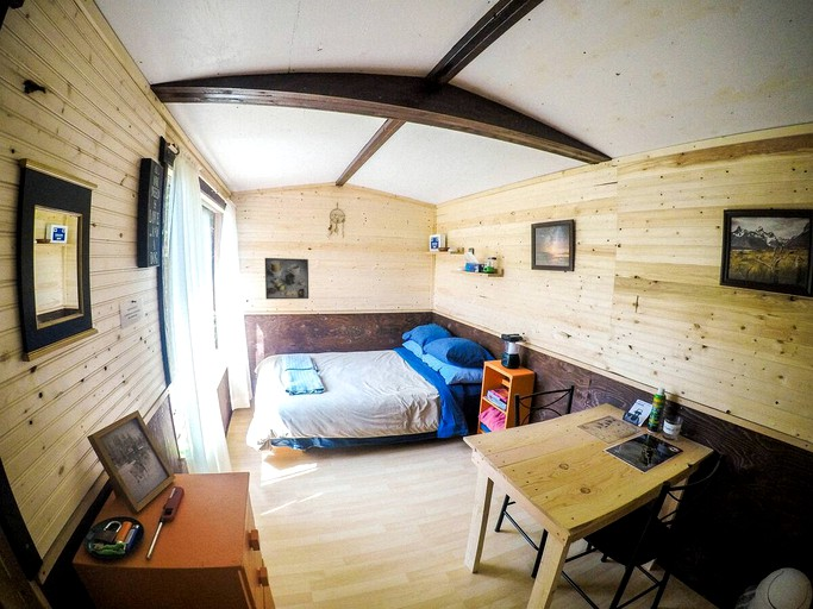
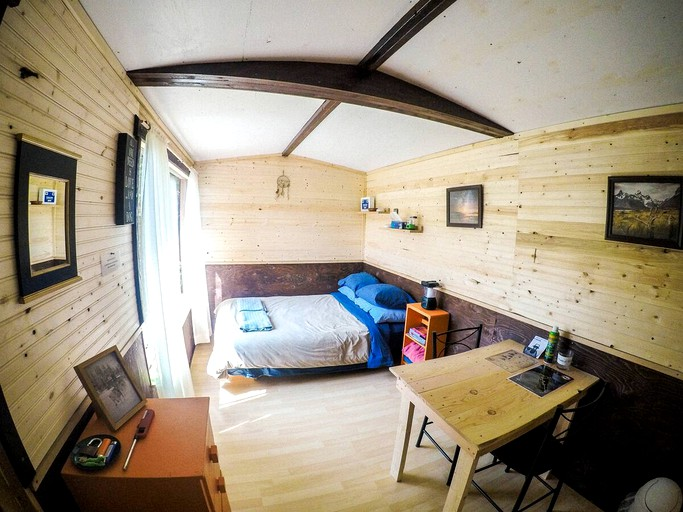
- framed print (287, 278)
